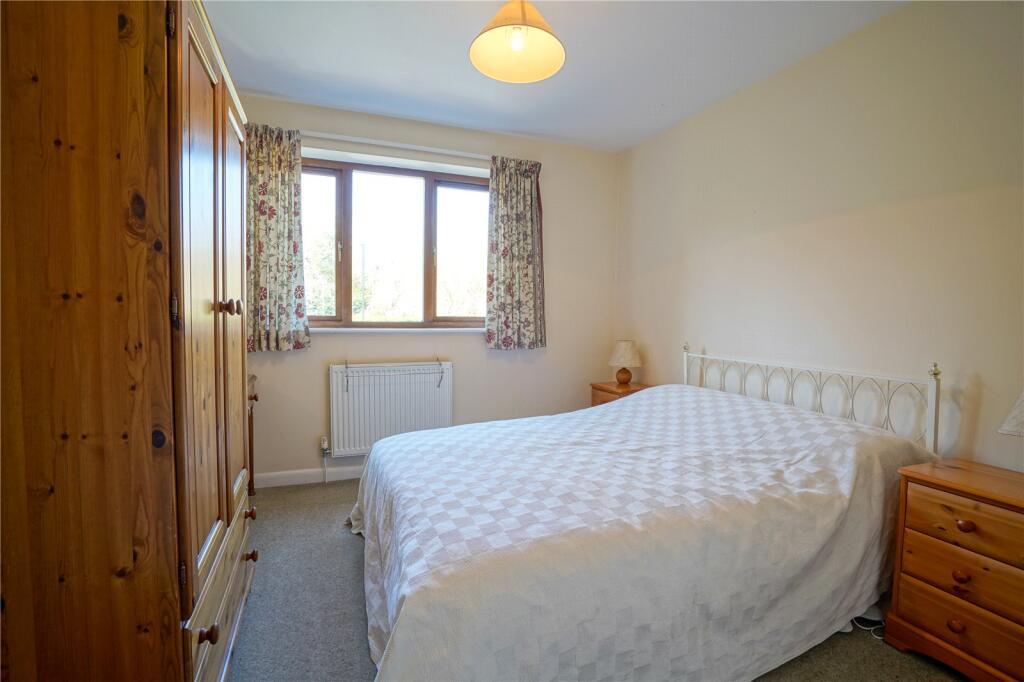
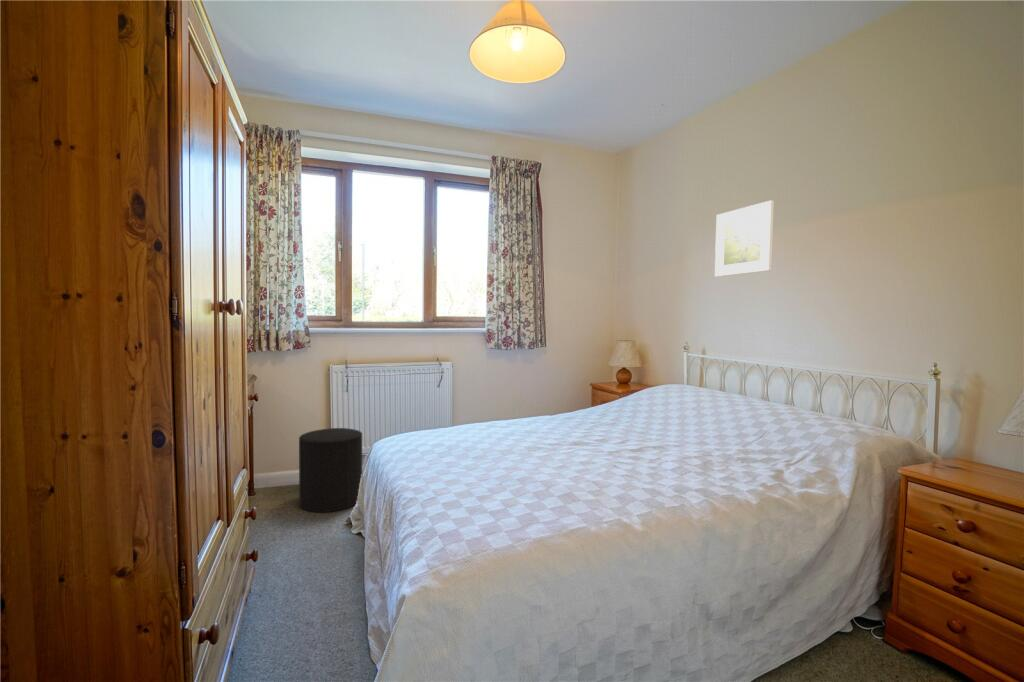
+ stool (331, 466)
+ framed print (742, 241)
